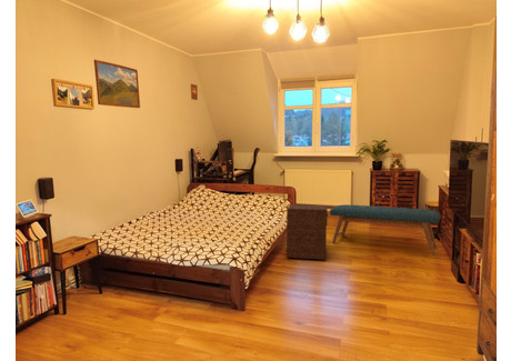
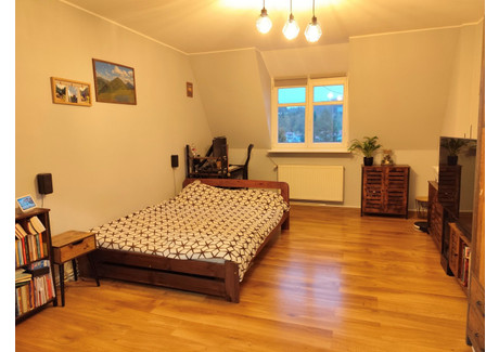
- nightstand (308, 230)
- bench (382, 223)
